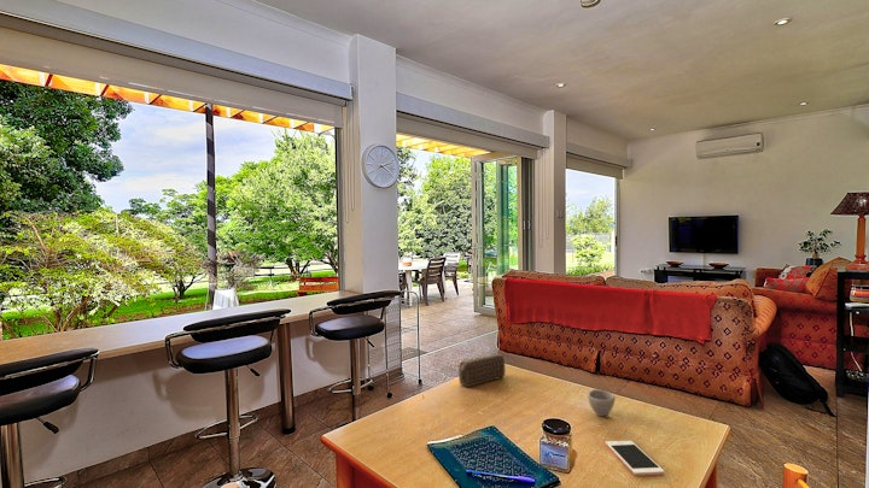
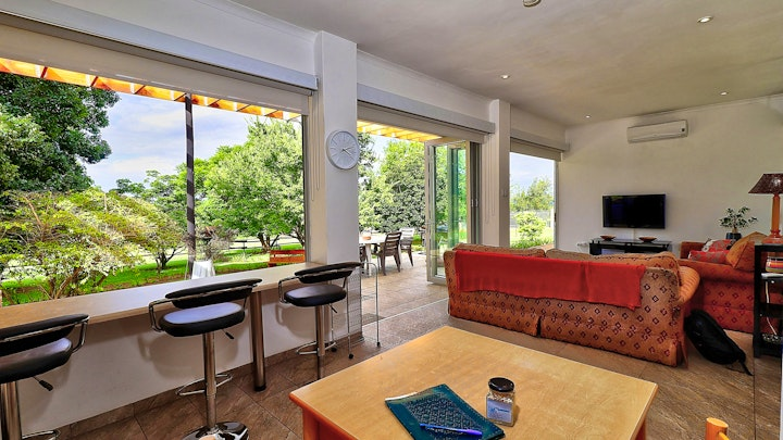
- cup (599, 402)
- speaker (482, 369)
- cell phone (632, 457)
